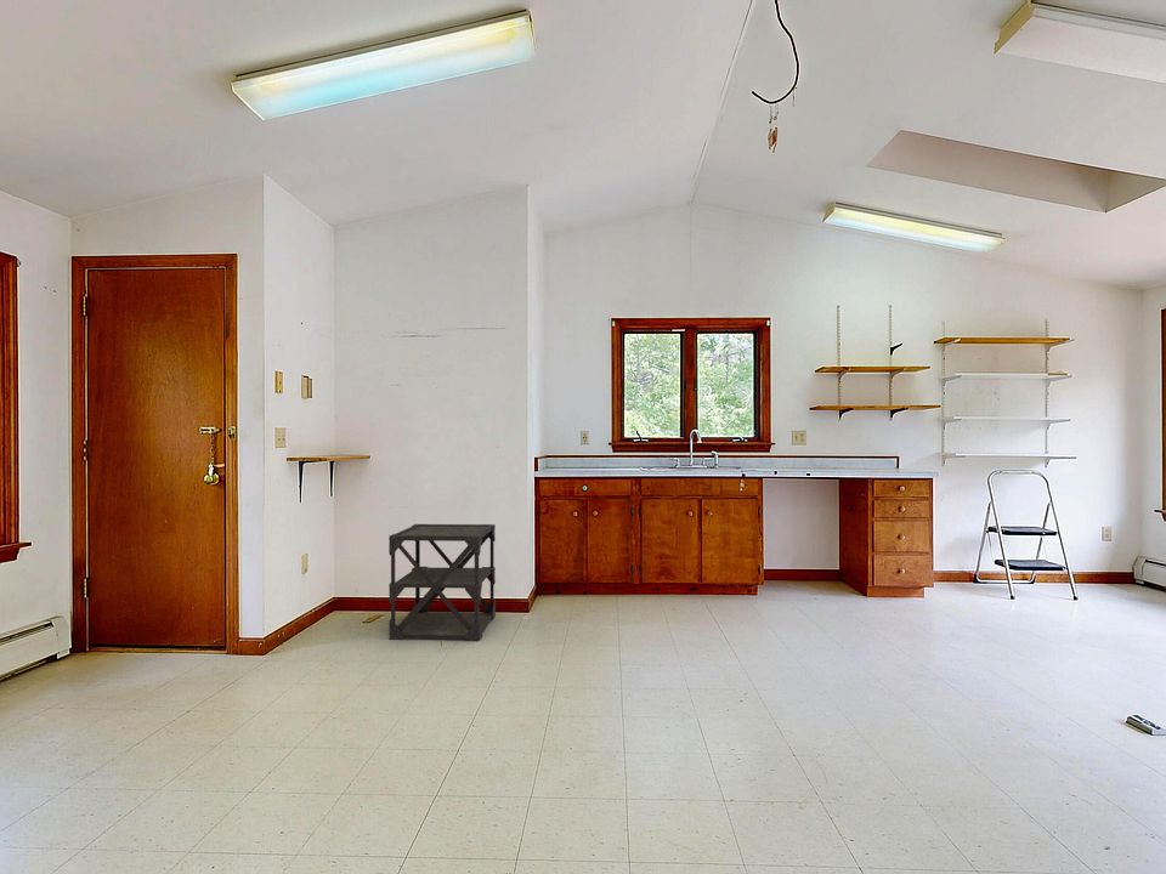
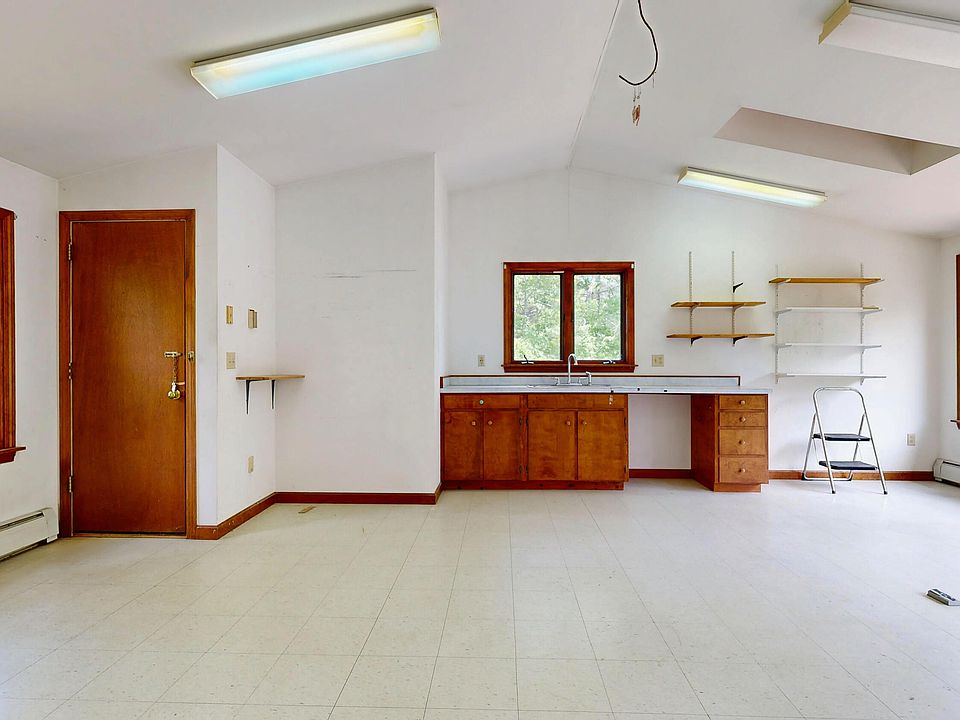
- storage shelf (445, 578)
